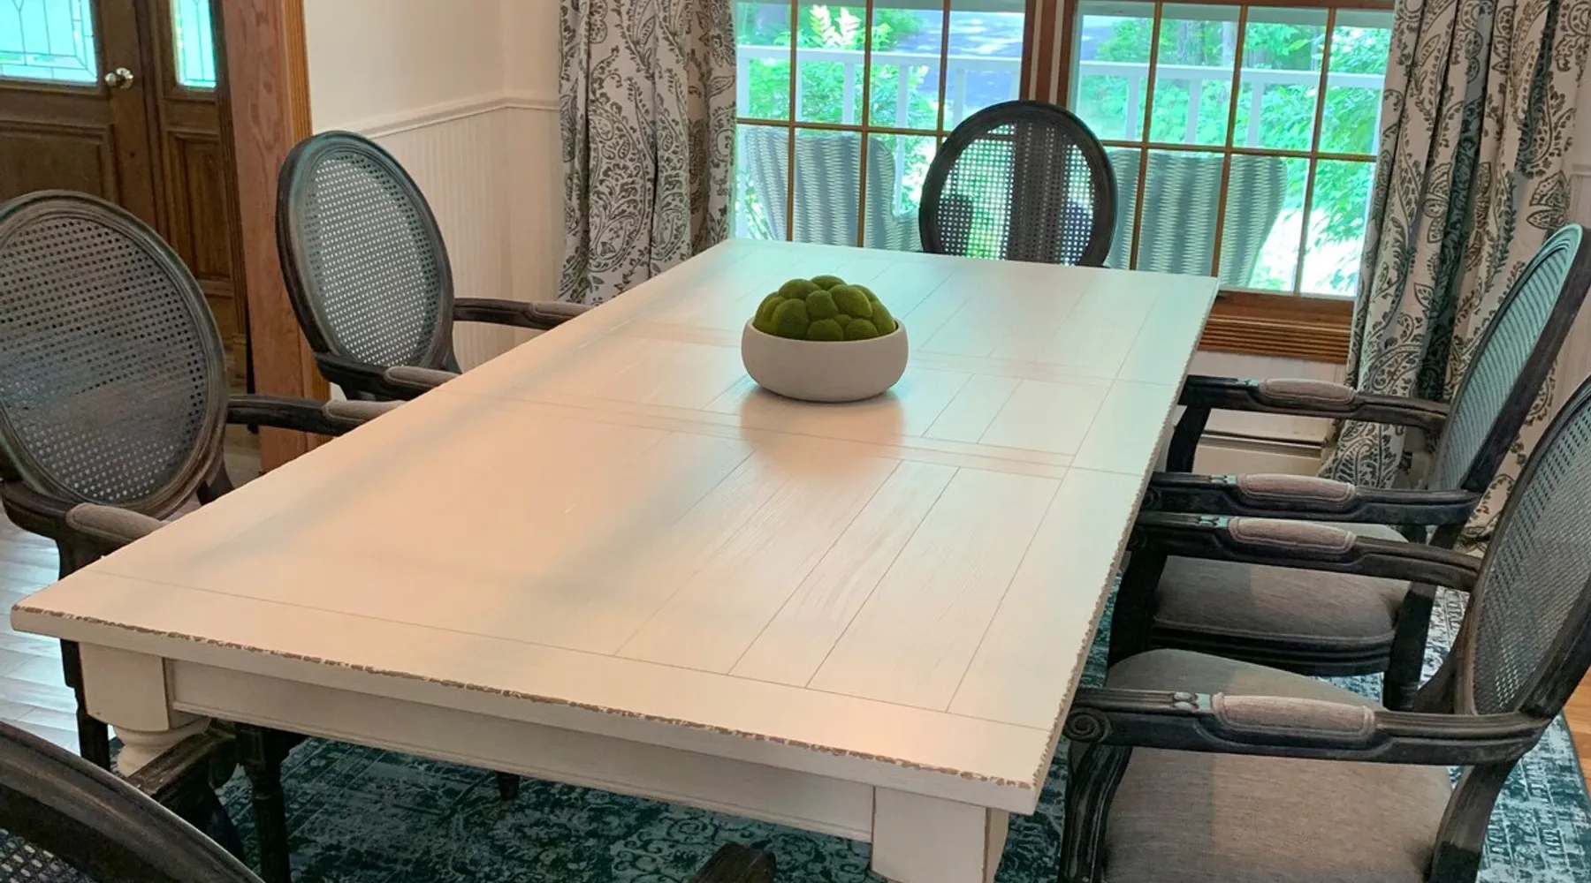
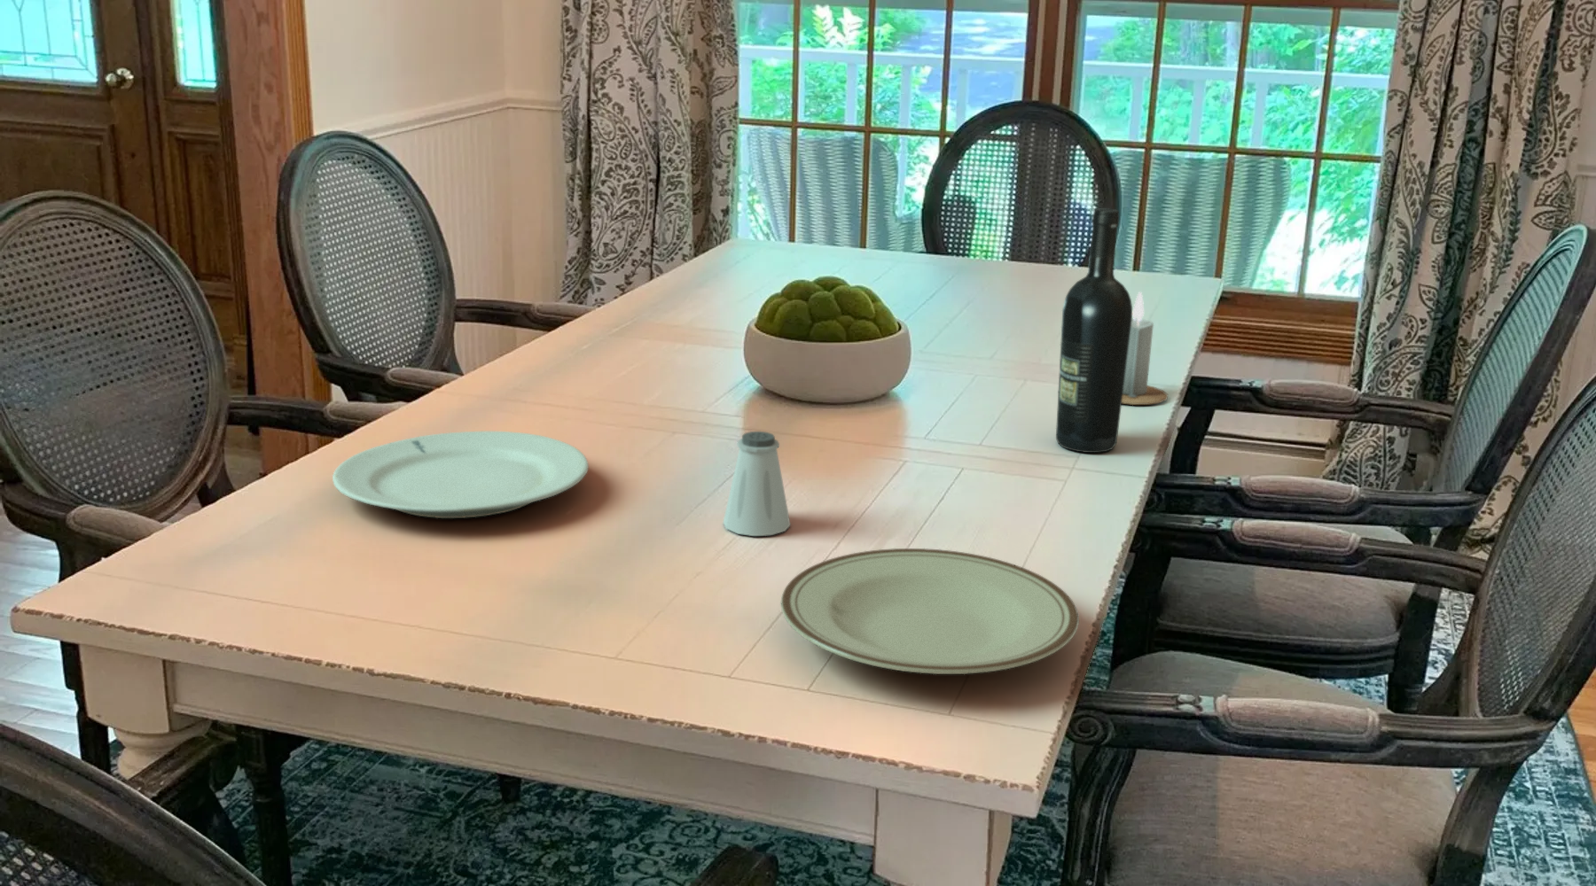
+ chinaware (462, 478)
+ candle (1135, 343)
+ plate (928, 620)
+ saltshaker (758, 480)
+ wine bottle (1095, 330)
